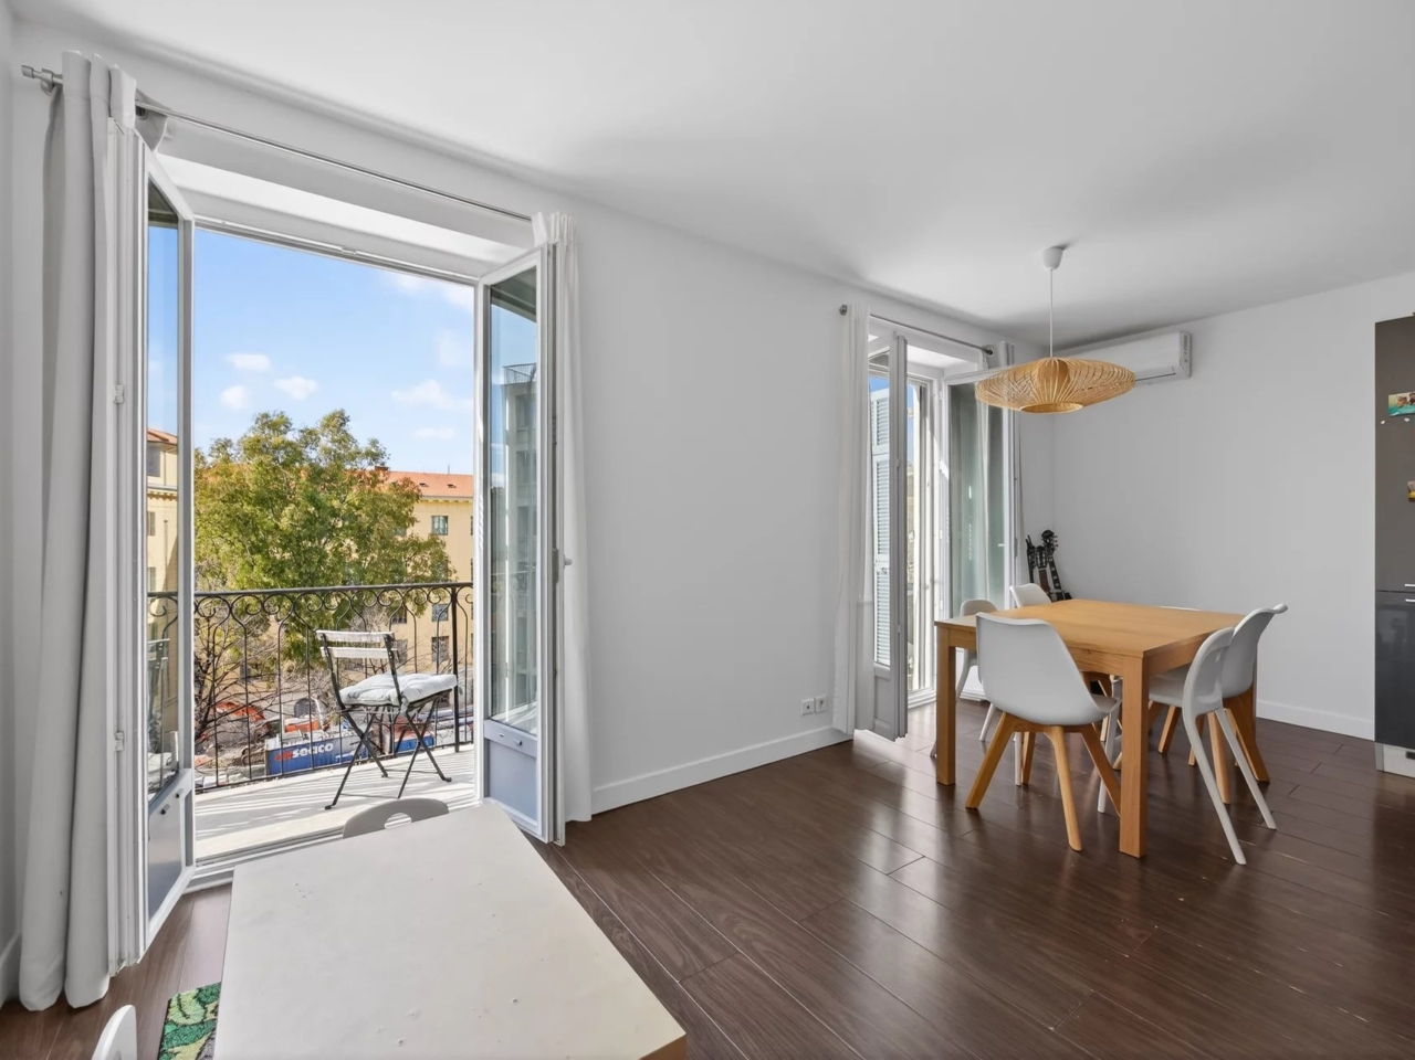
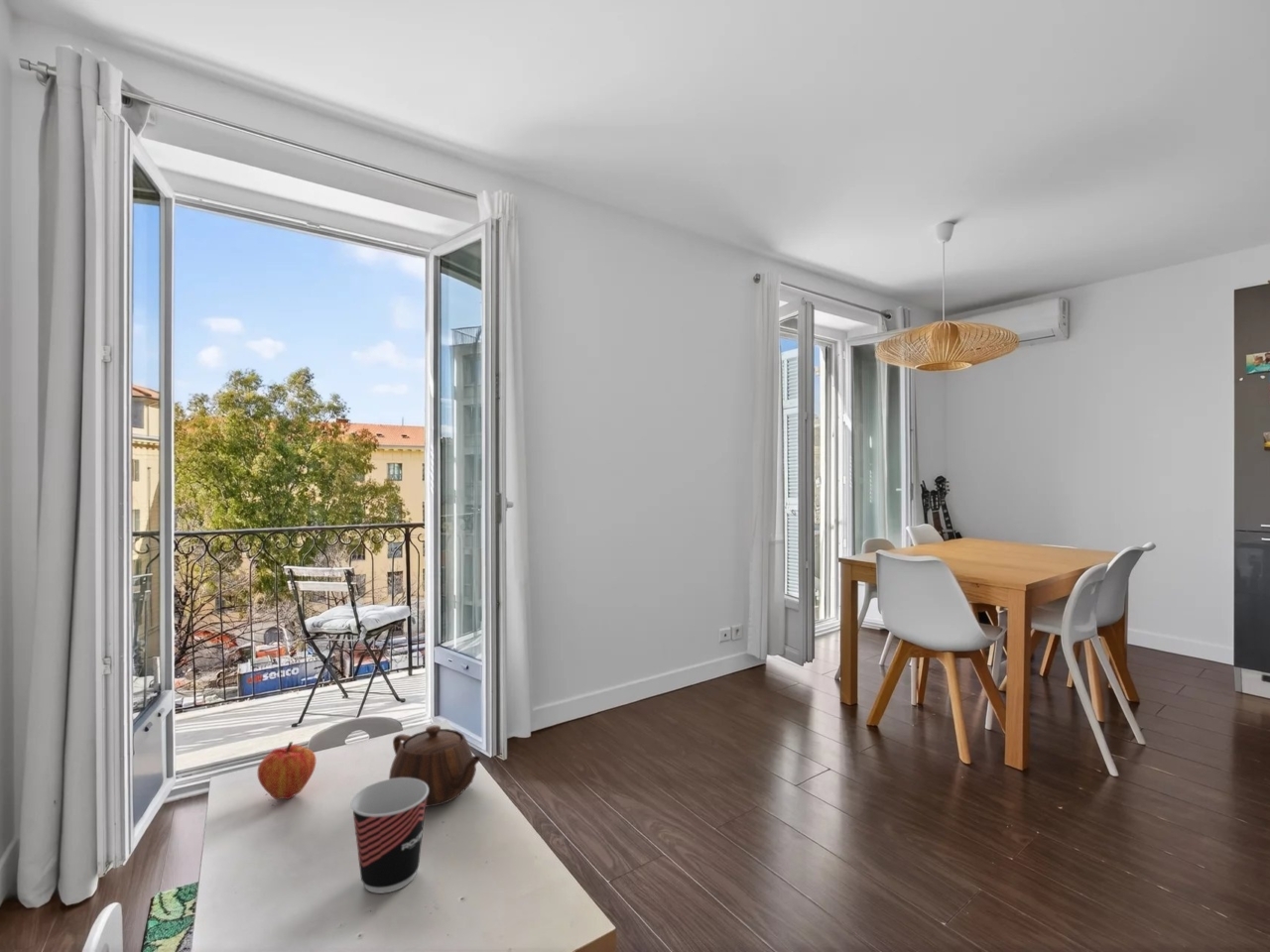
+ cup (390, 835)
+ teapot (436, 761)
+ fruit (287, 769)
